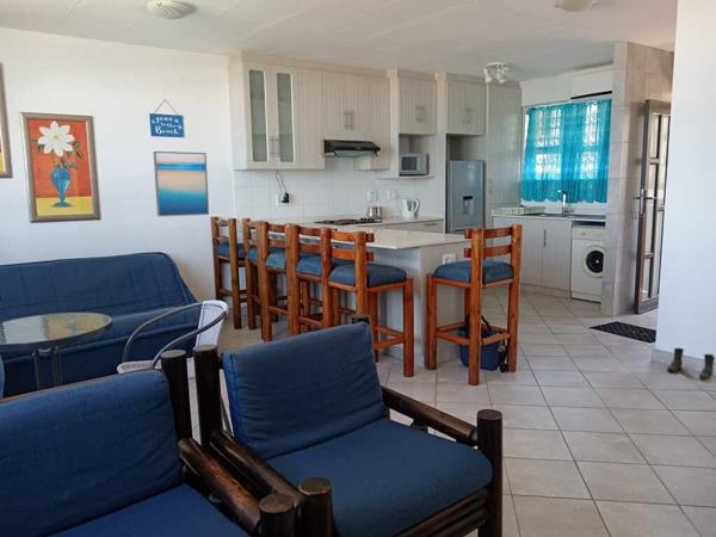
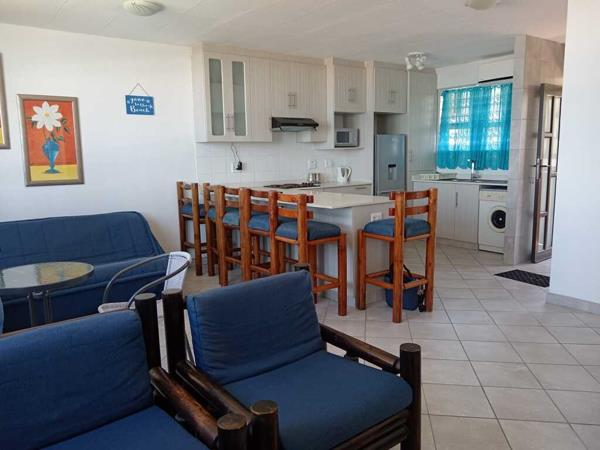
- boots (681, 363)
- wall art (181, 184)
